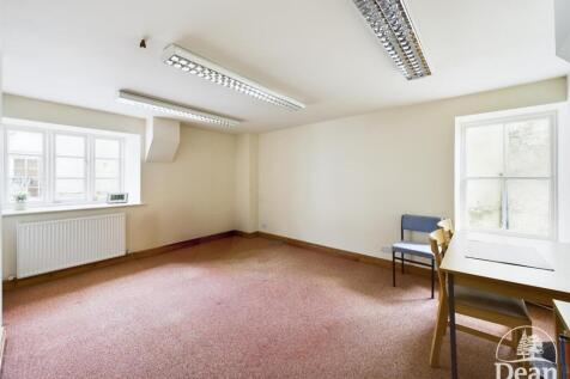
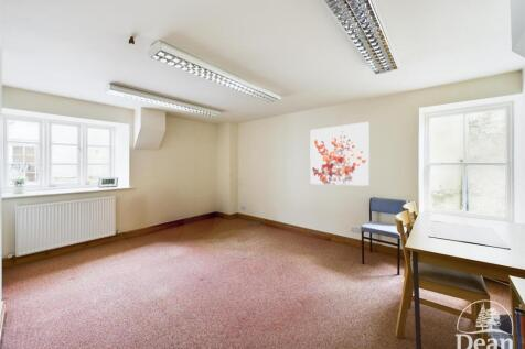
+ wall art (336, 155)
